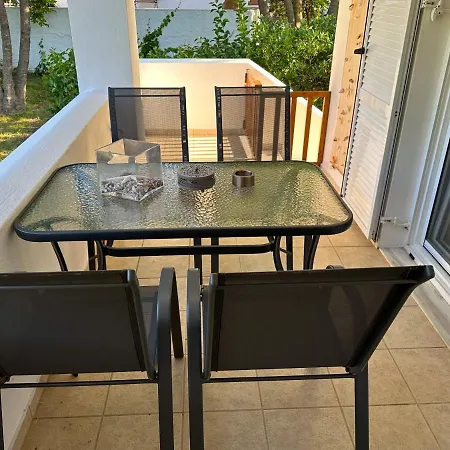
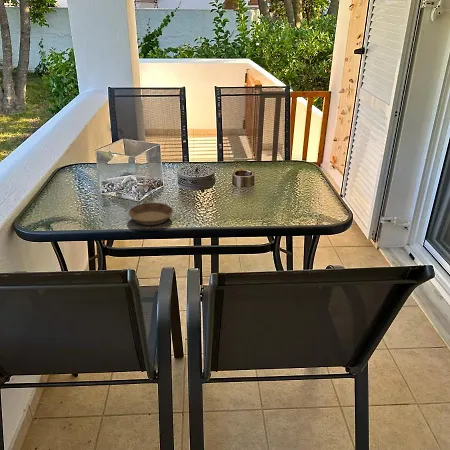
+ saucer (151, 214)
